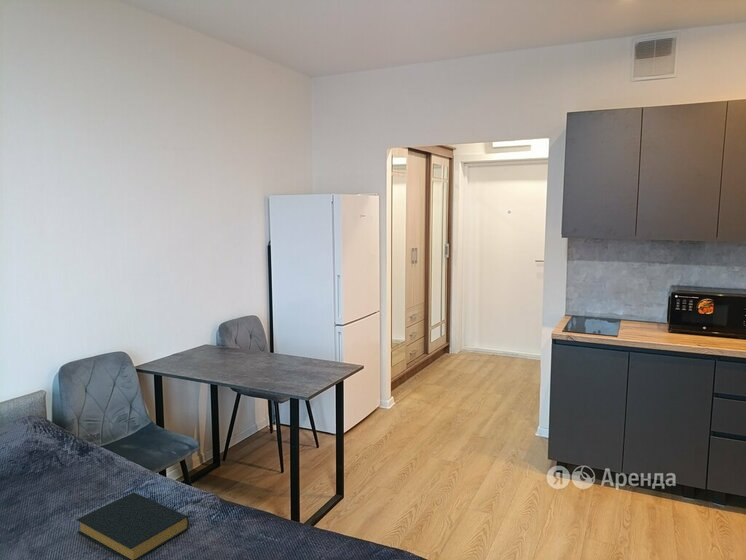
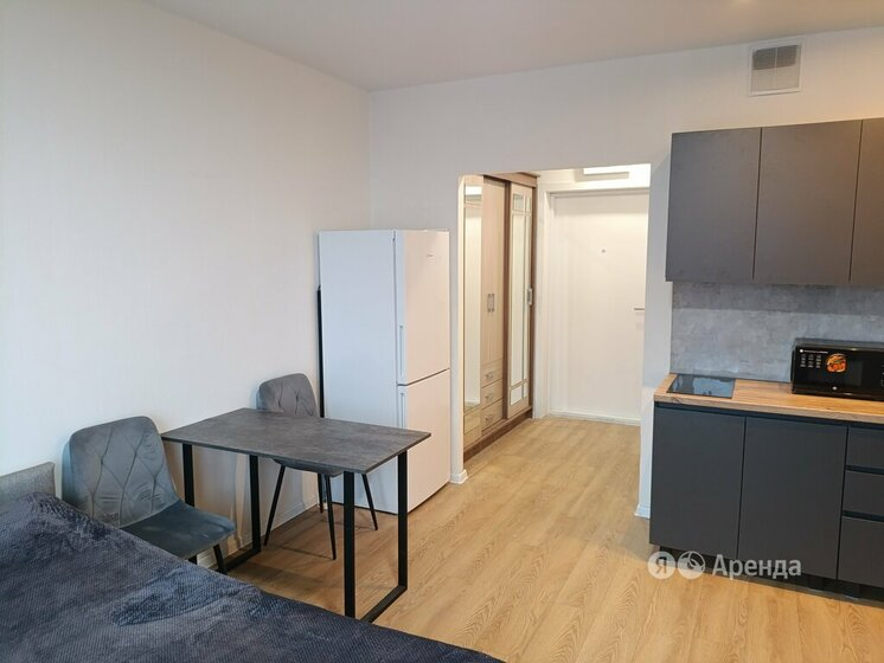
- hardback book (133, 523)
